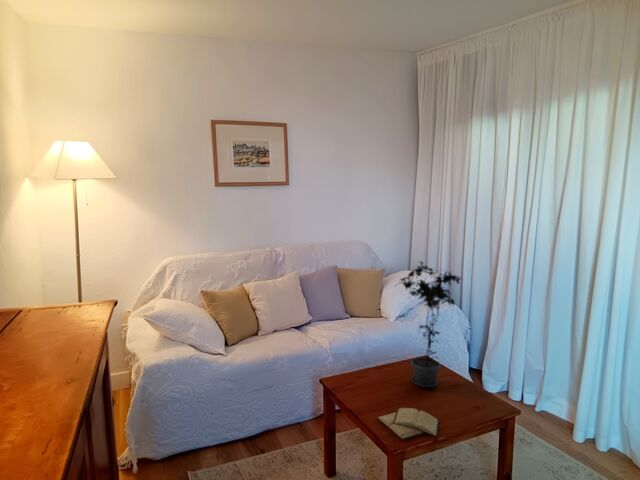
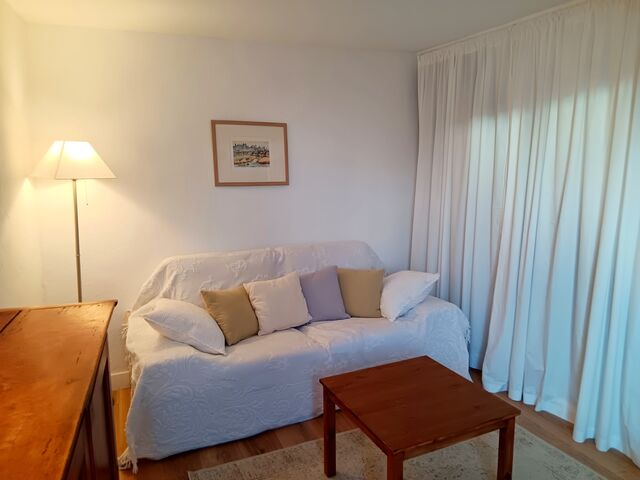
- potted plant (429, 323)
- diary (411, 420)
